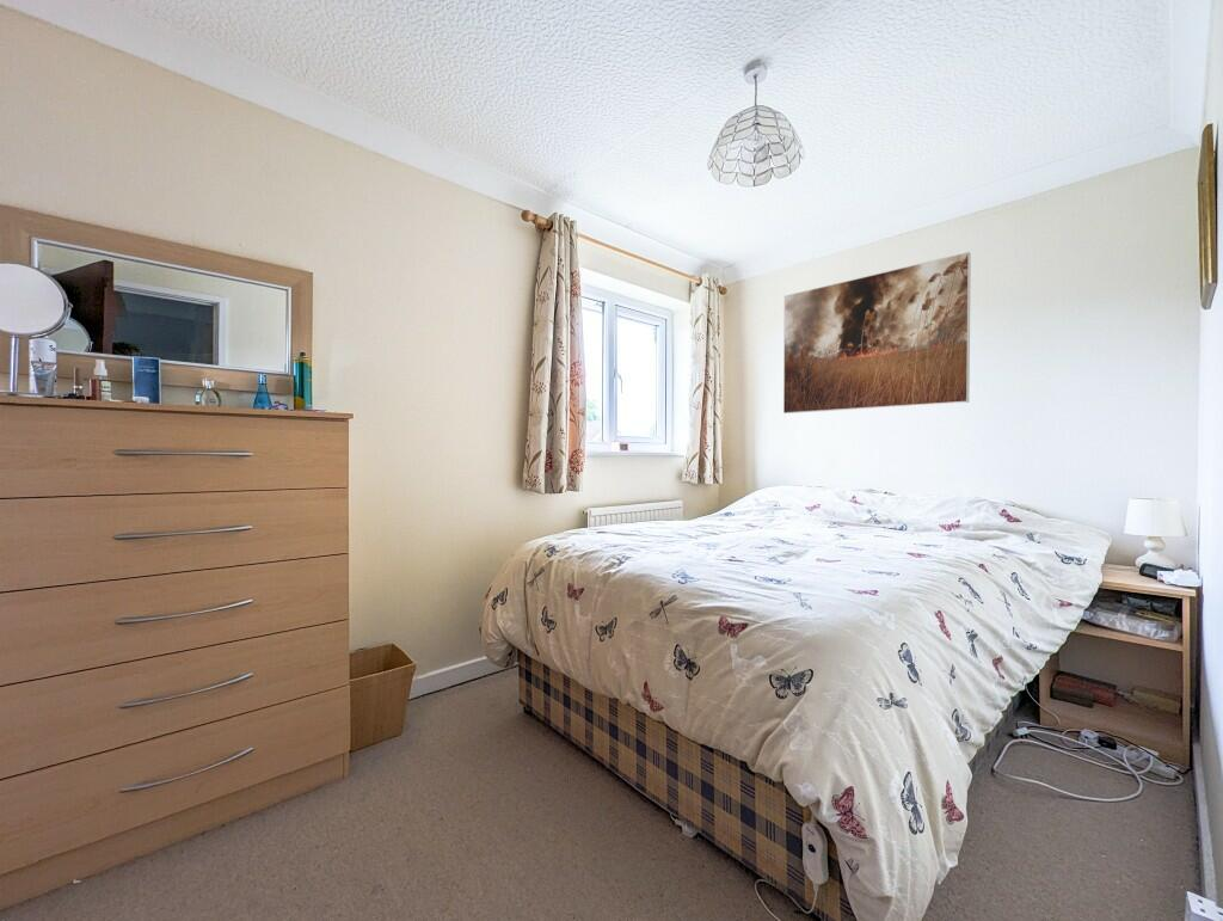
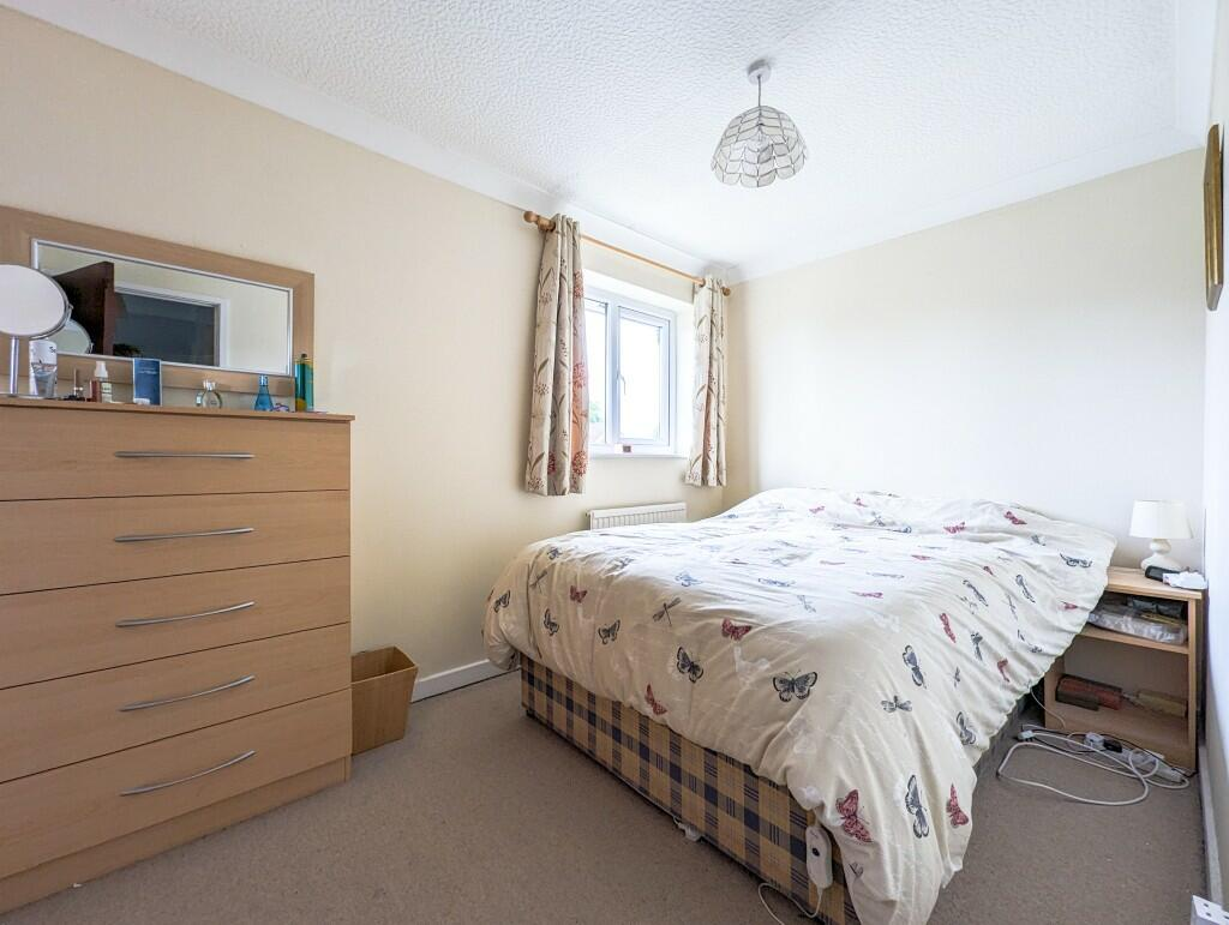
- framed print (865, 343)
